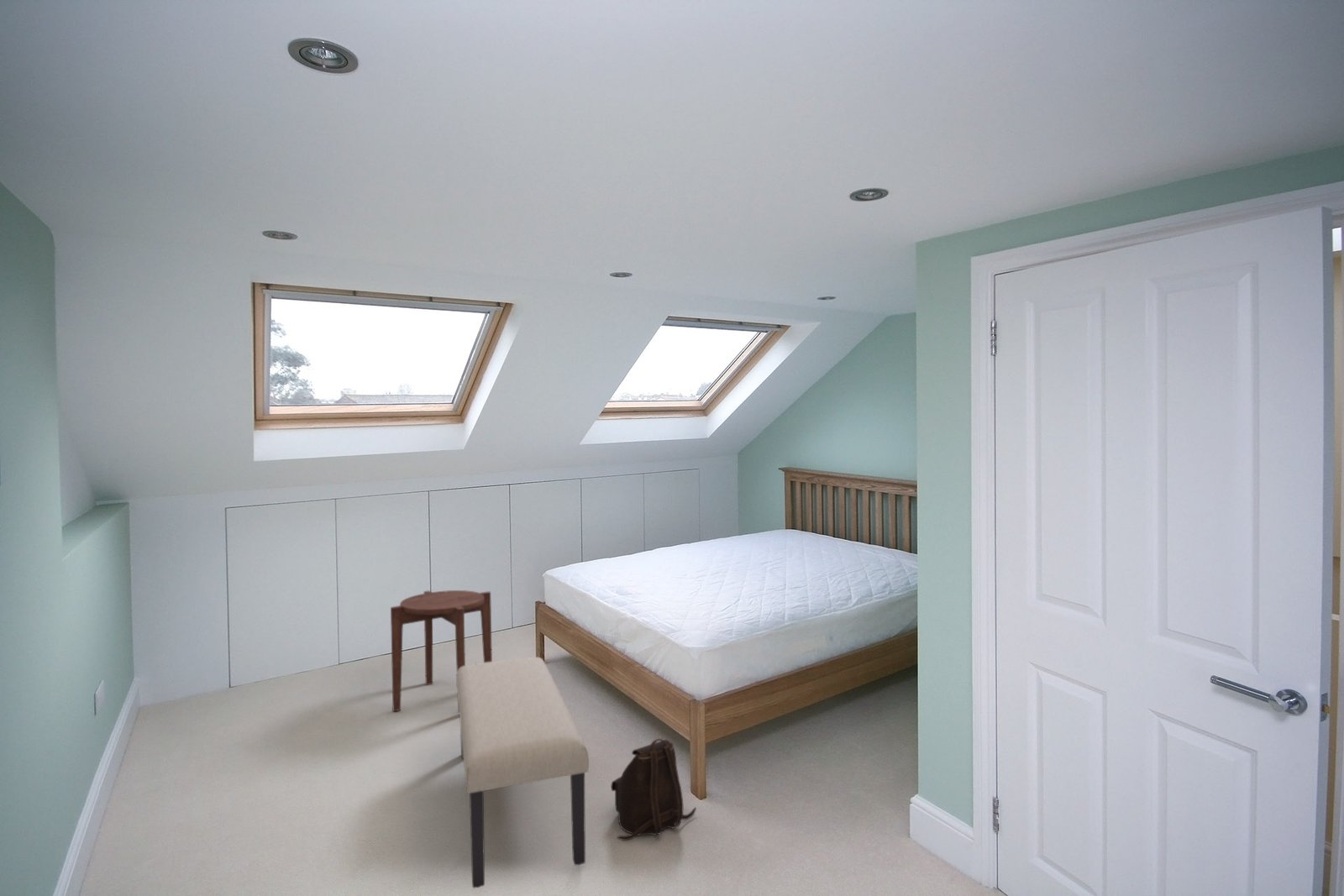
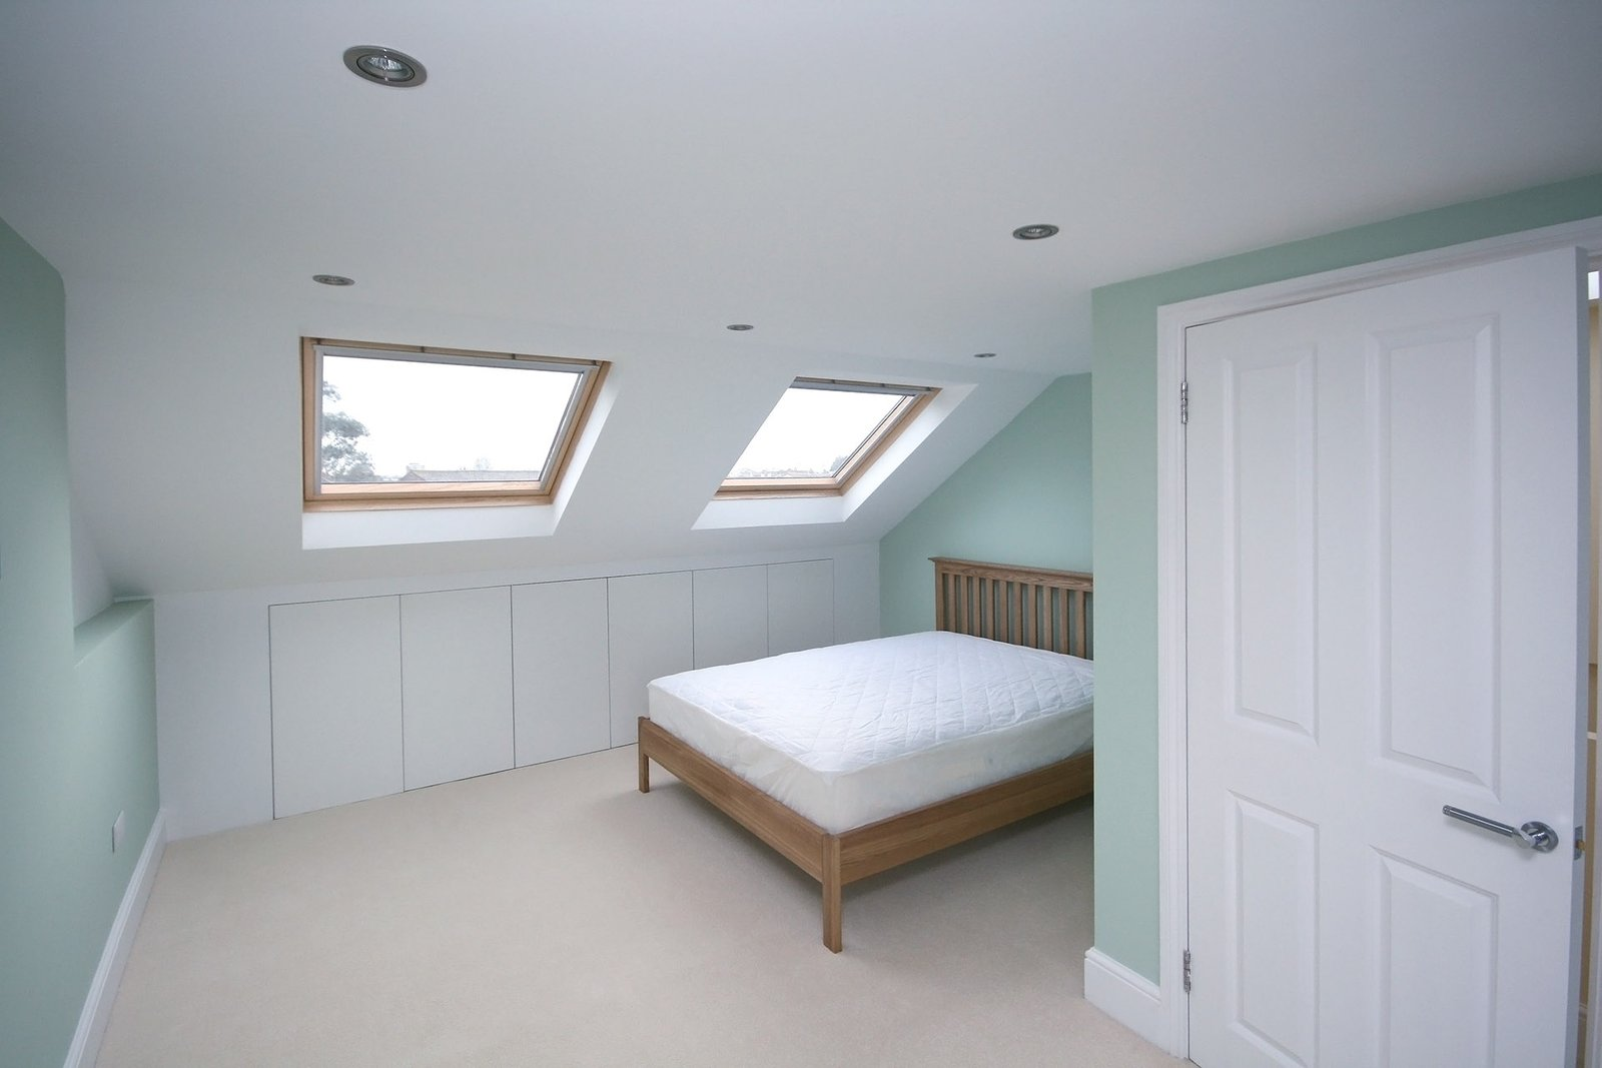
- side table (432, 648)
- backpack (648, 776)
- bench (513, 748)
